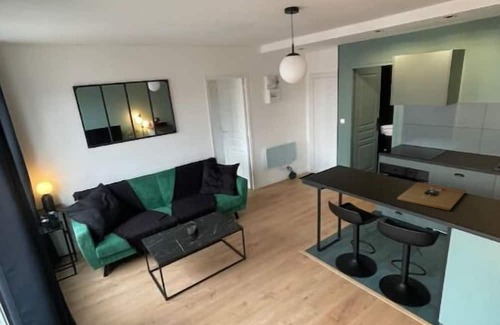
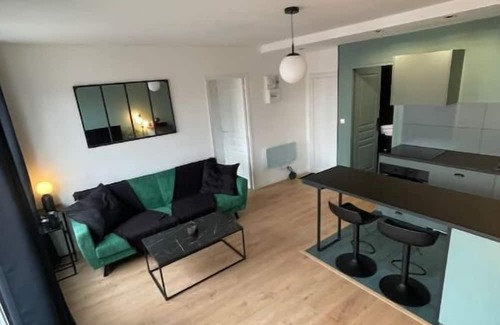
- cutting board (431, 193)
